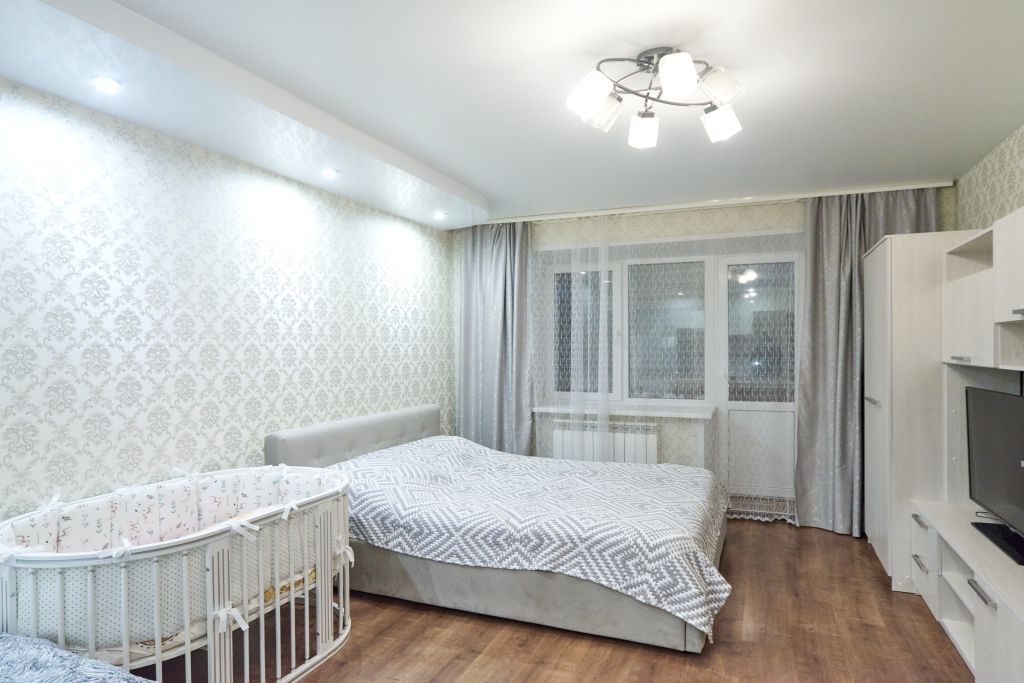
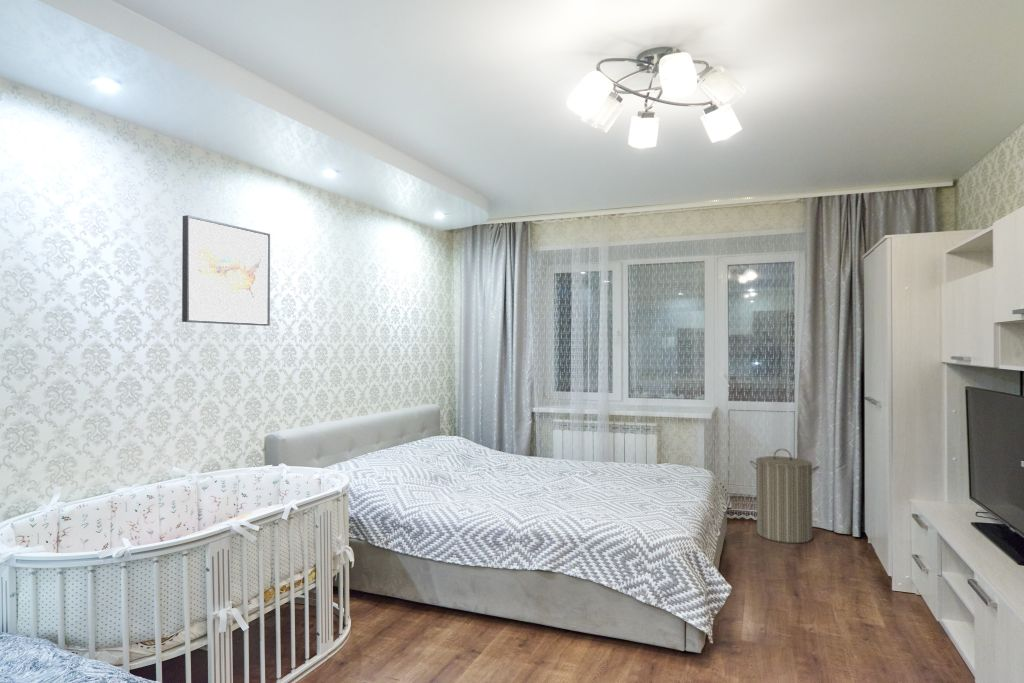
+ wall art (229, 274)
+ laundry hamper (783, 492)
